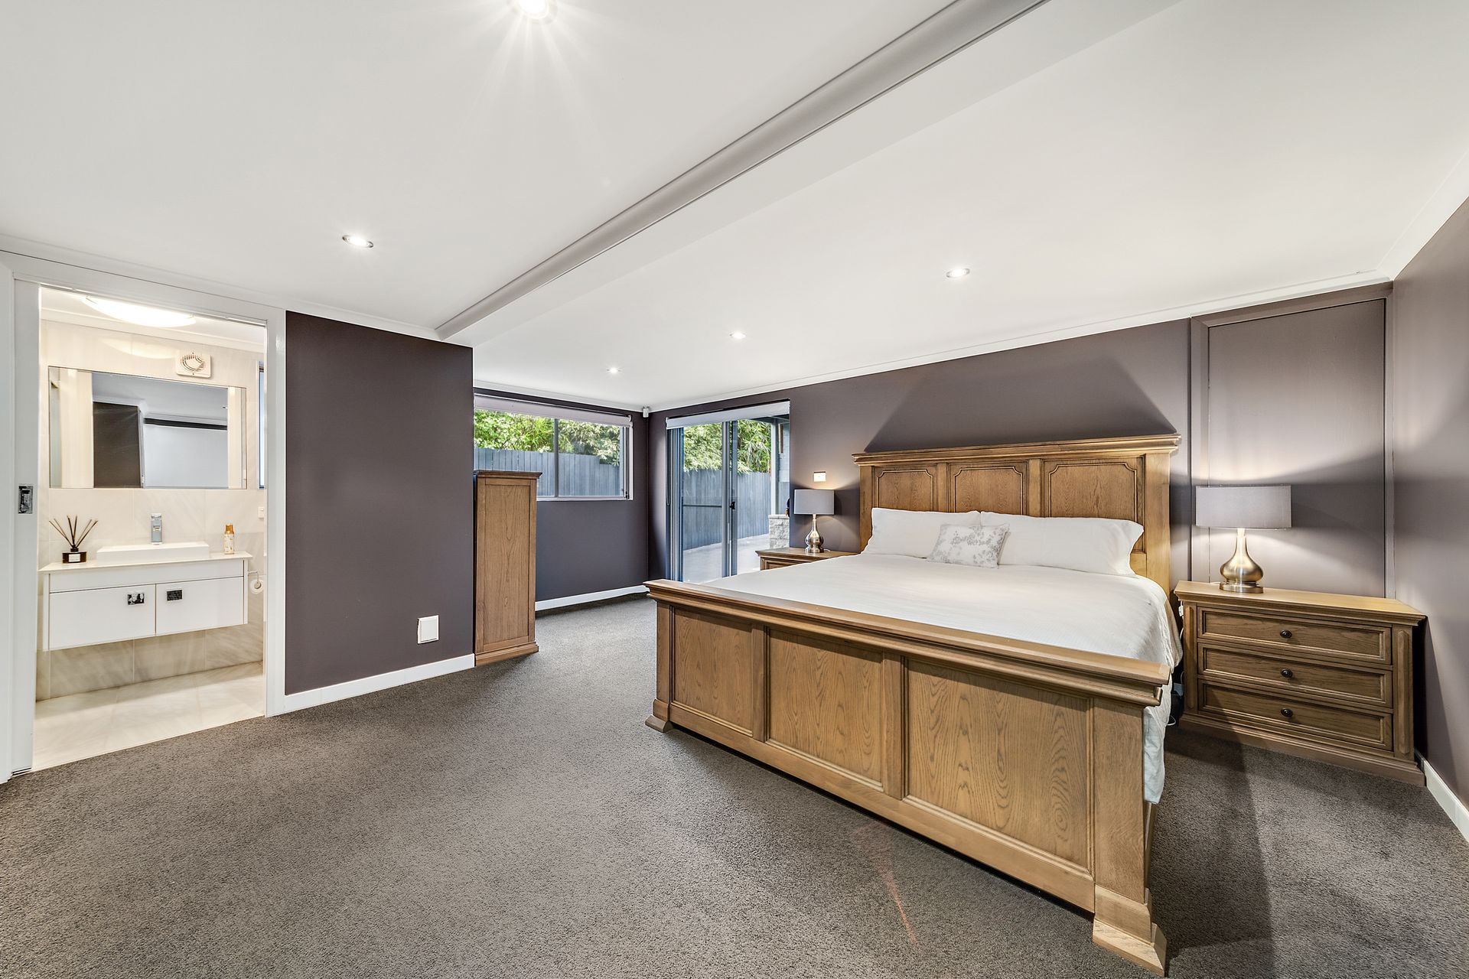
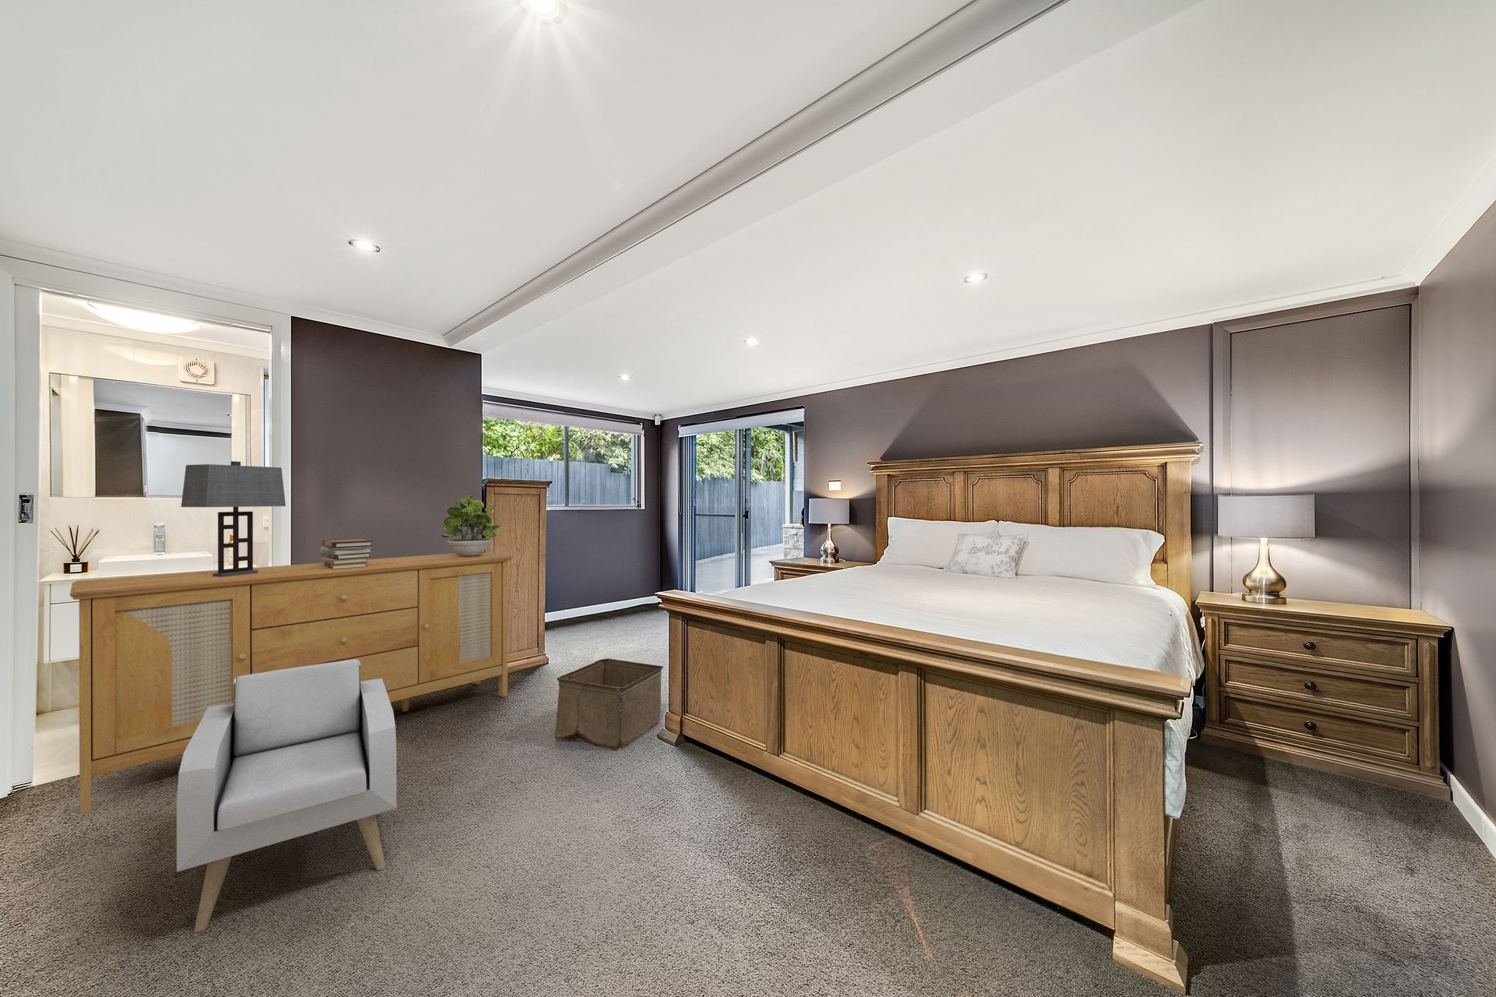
+ sideboard (332, 649)
+ table lamp (235, 517)
+ armchair (299, 769)
+ book stack (346, 552)
+ potted plant (469, 524)
+ storage bin (610, 700)
